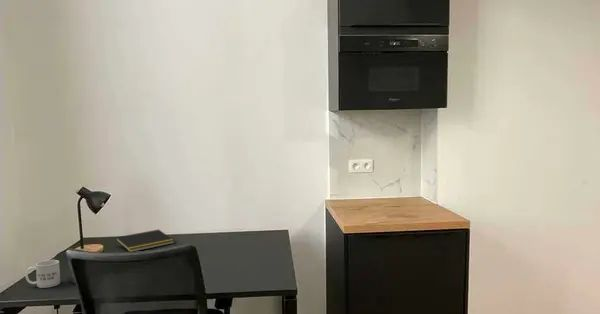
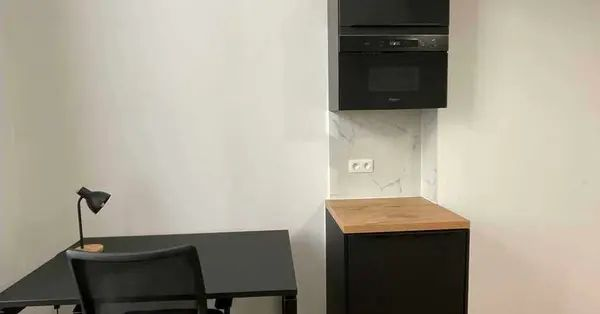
- mug (42, 274)
- notepad (145, 240)
